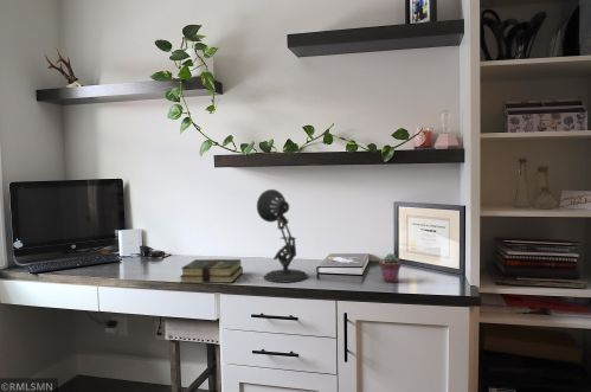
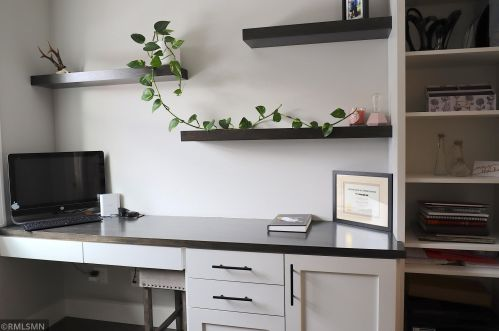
- potted succulent (390, 266)
- desk lamp (283, 233)
- book (212, 270)
